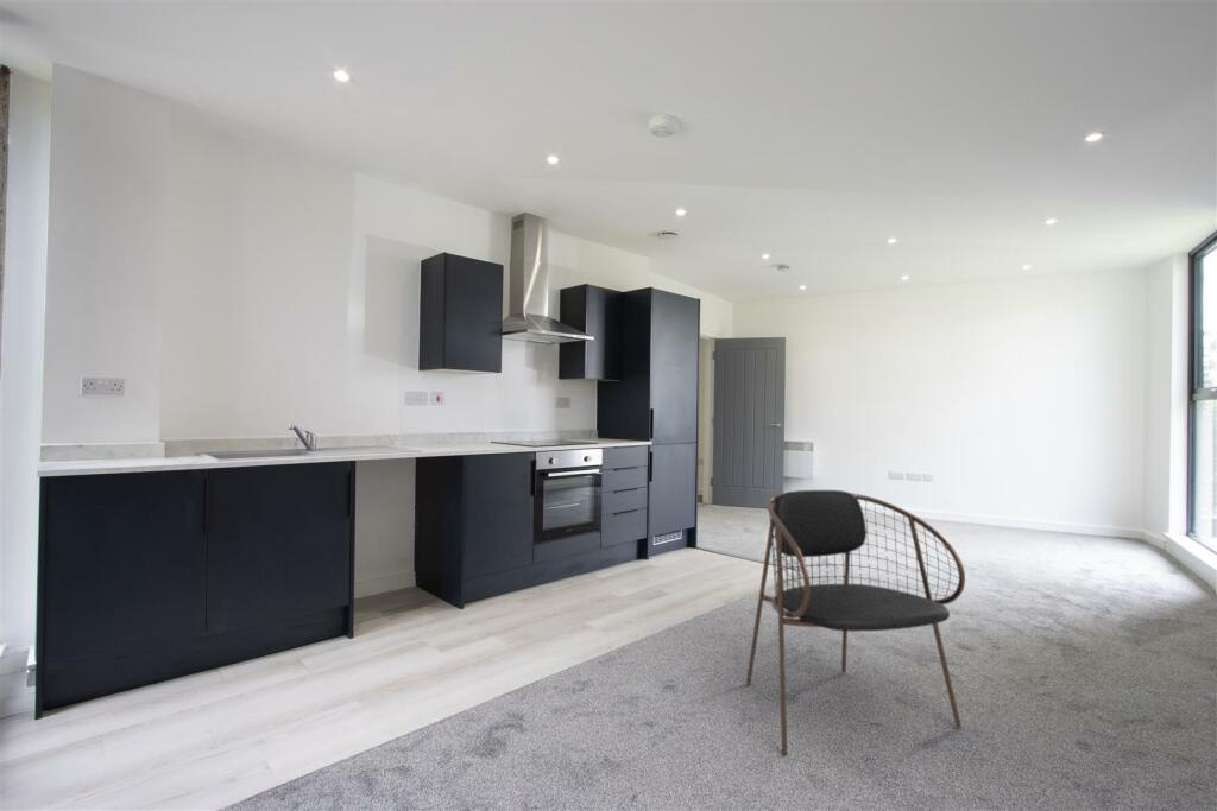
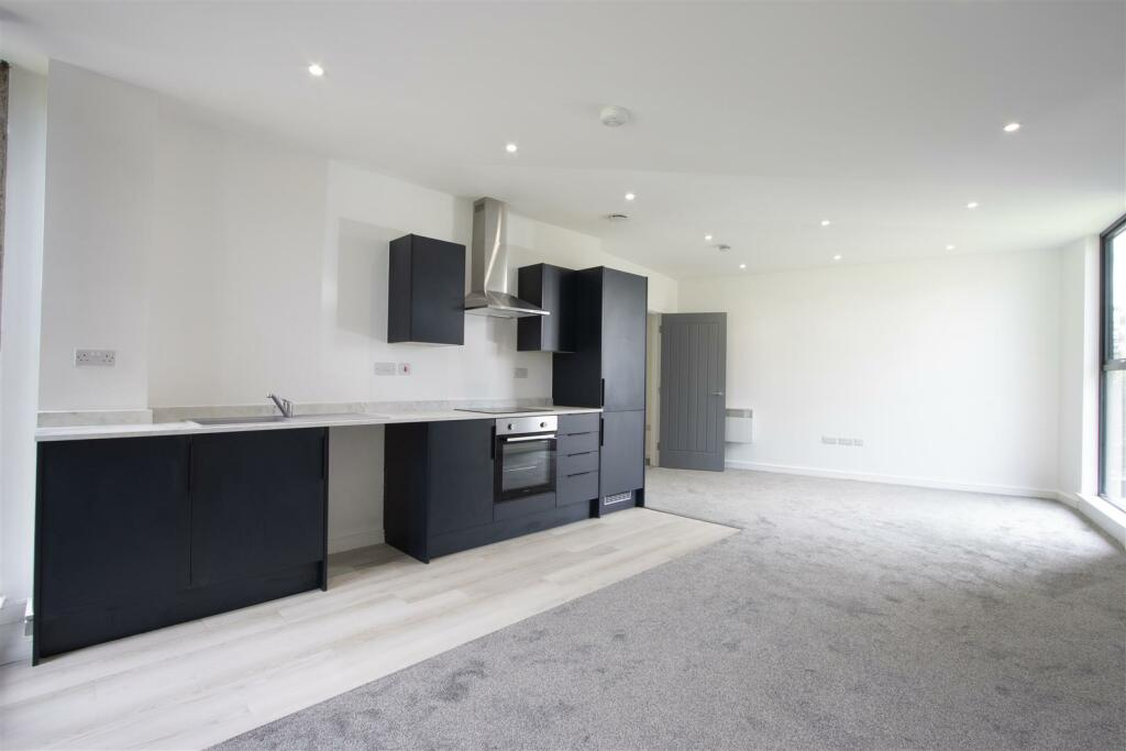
- dining chair (844, 606)
